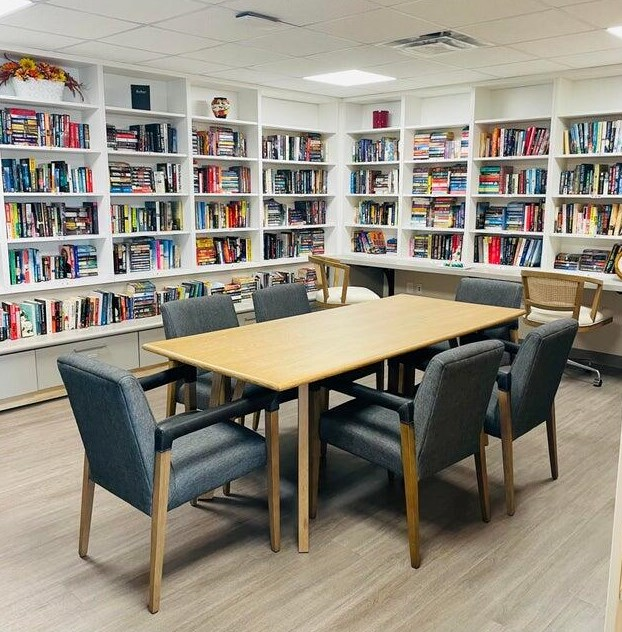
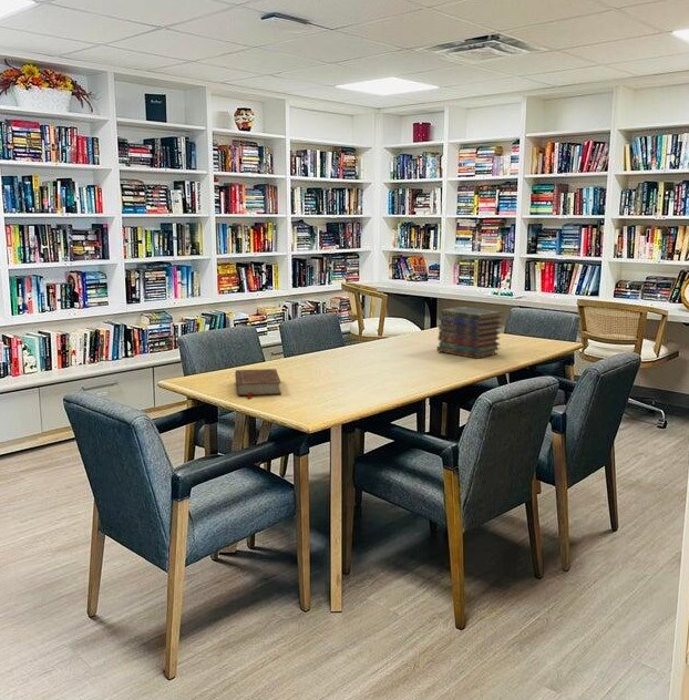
+ book stack (470, 331)
+ book (257, 381)
